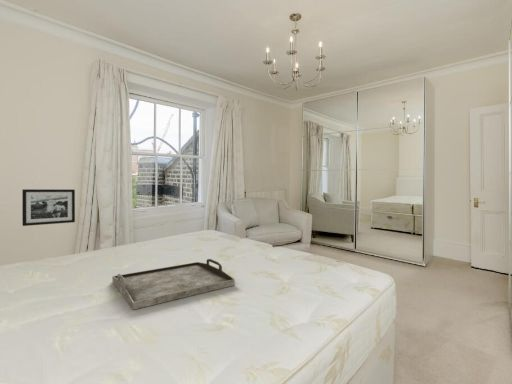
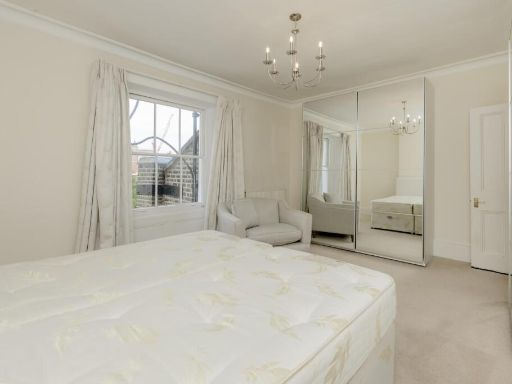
- picture frame (49, 206)
- serving tray (172, 275)
